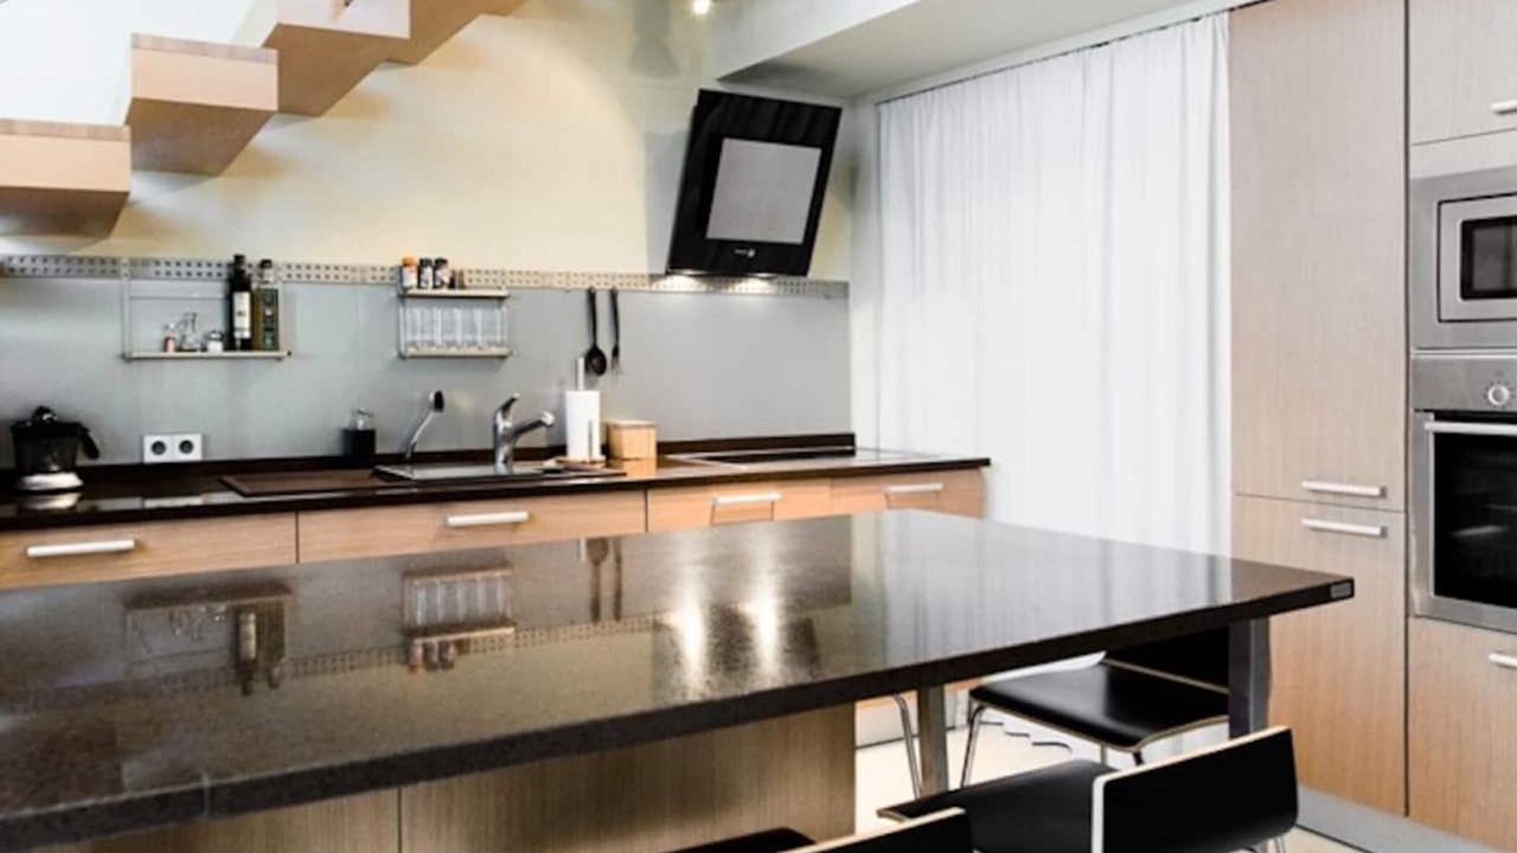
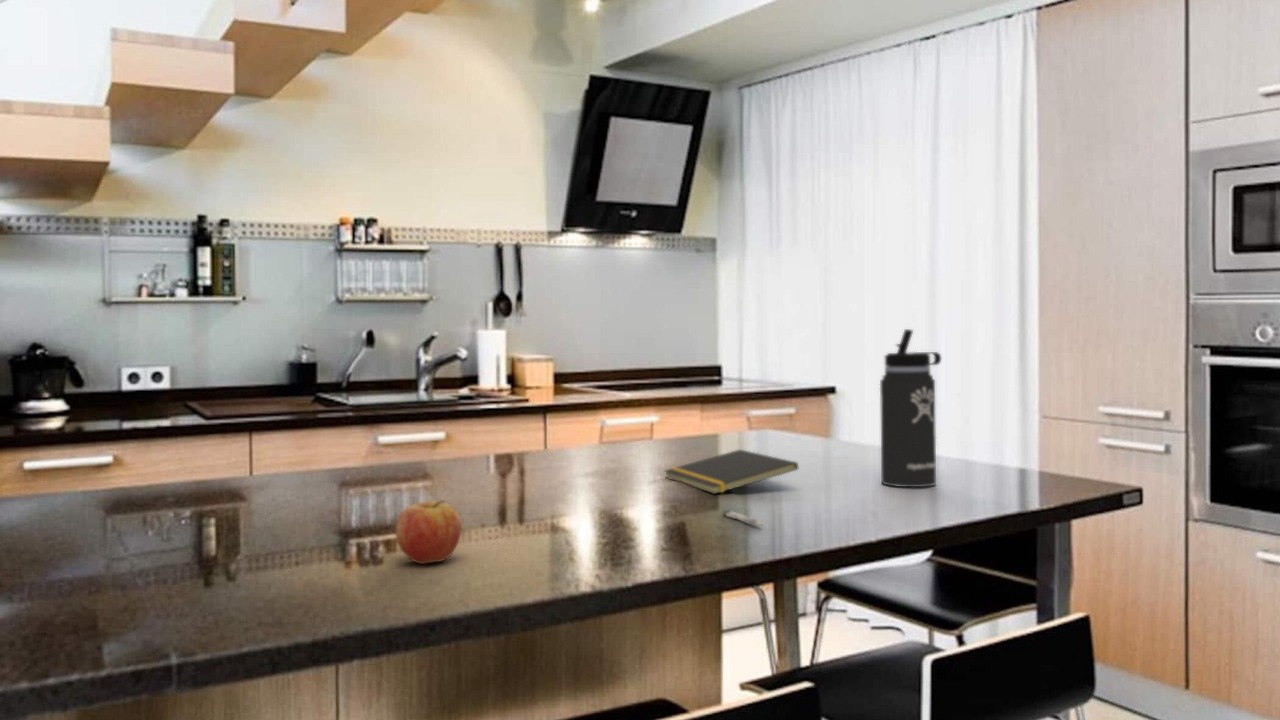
+ fruit (428, 530)
+ thermos bottle (912, 406)
+ pen (741, 518)
+ notepad (728, 470)
